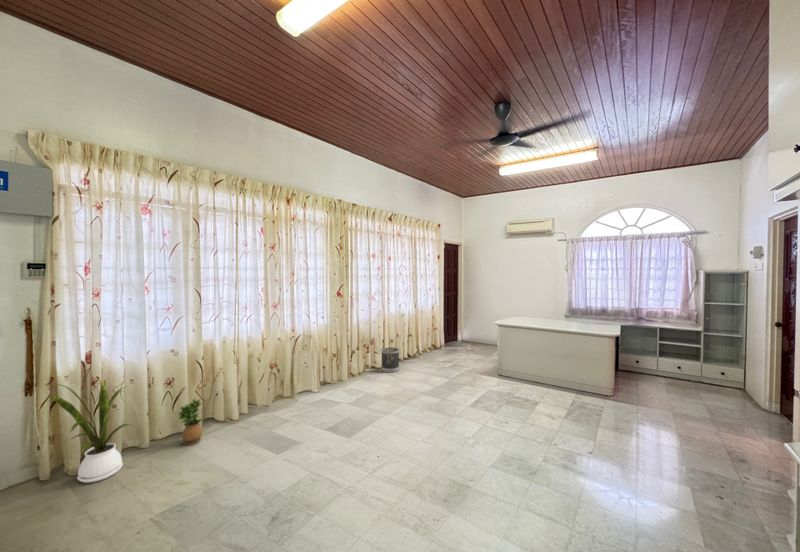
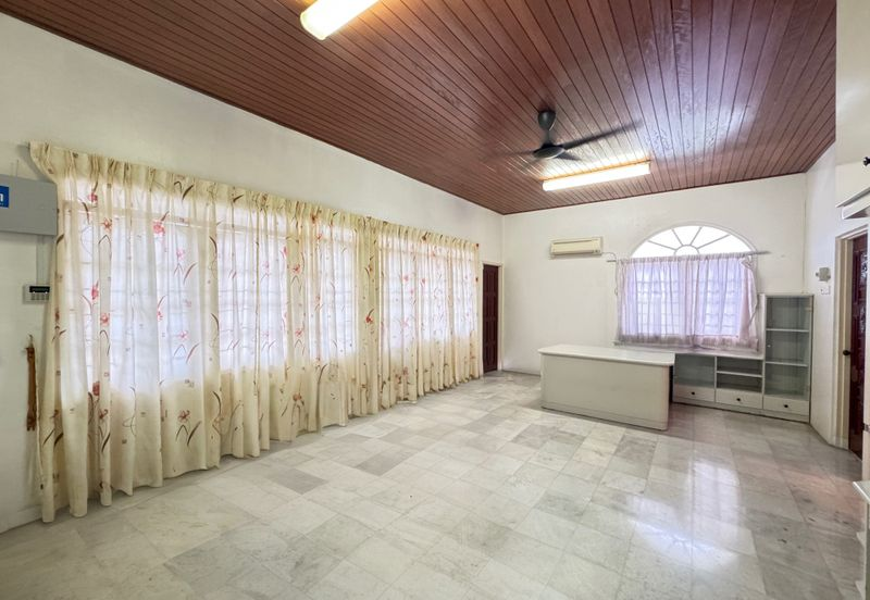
- house plant (94, 425)
- potted plant (189, 421)
- wastebasket (390, 359)
